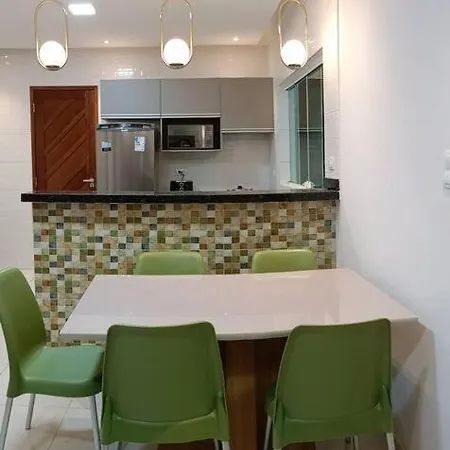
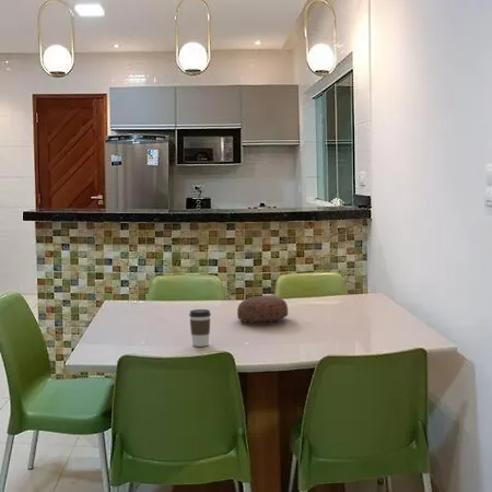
+ decorative bowl (262, 308)
+ coffee cup (200, 327)
